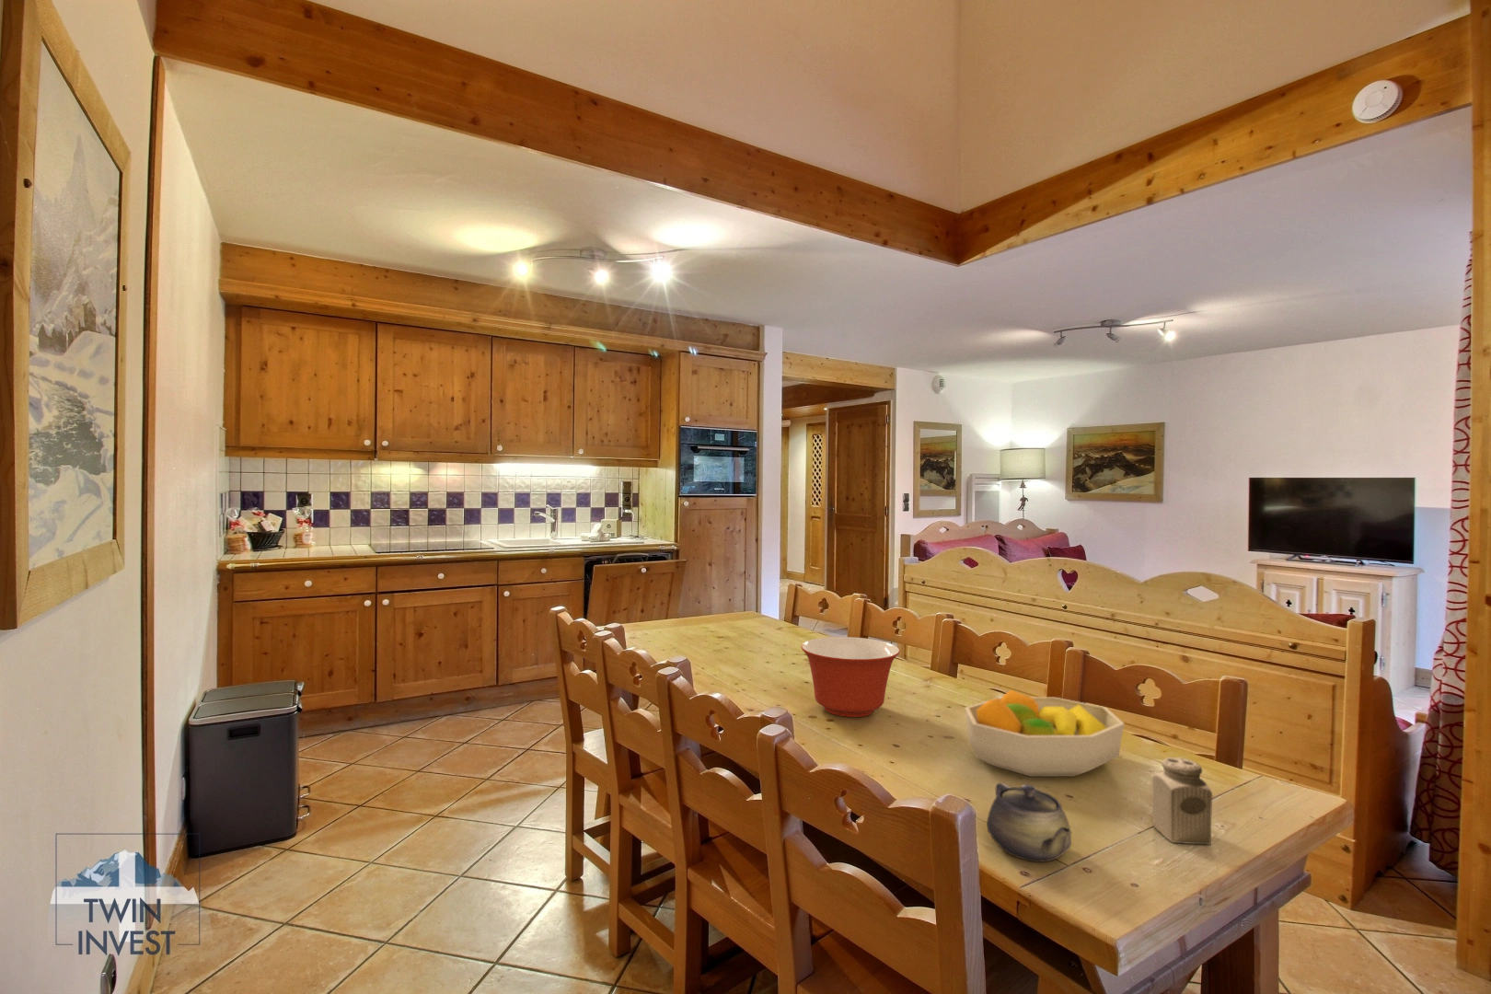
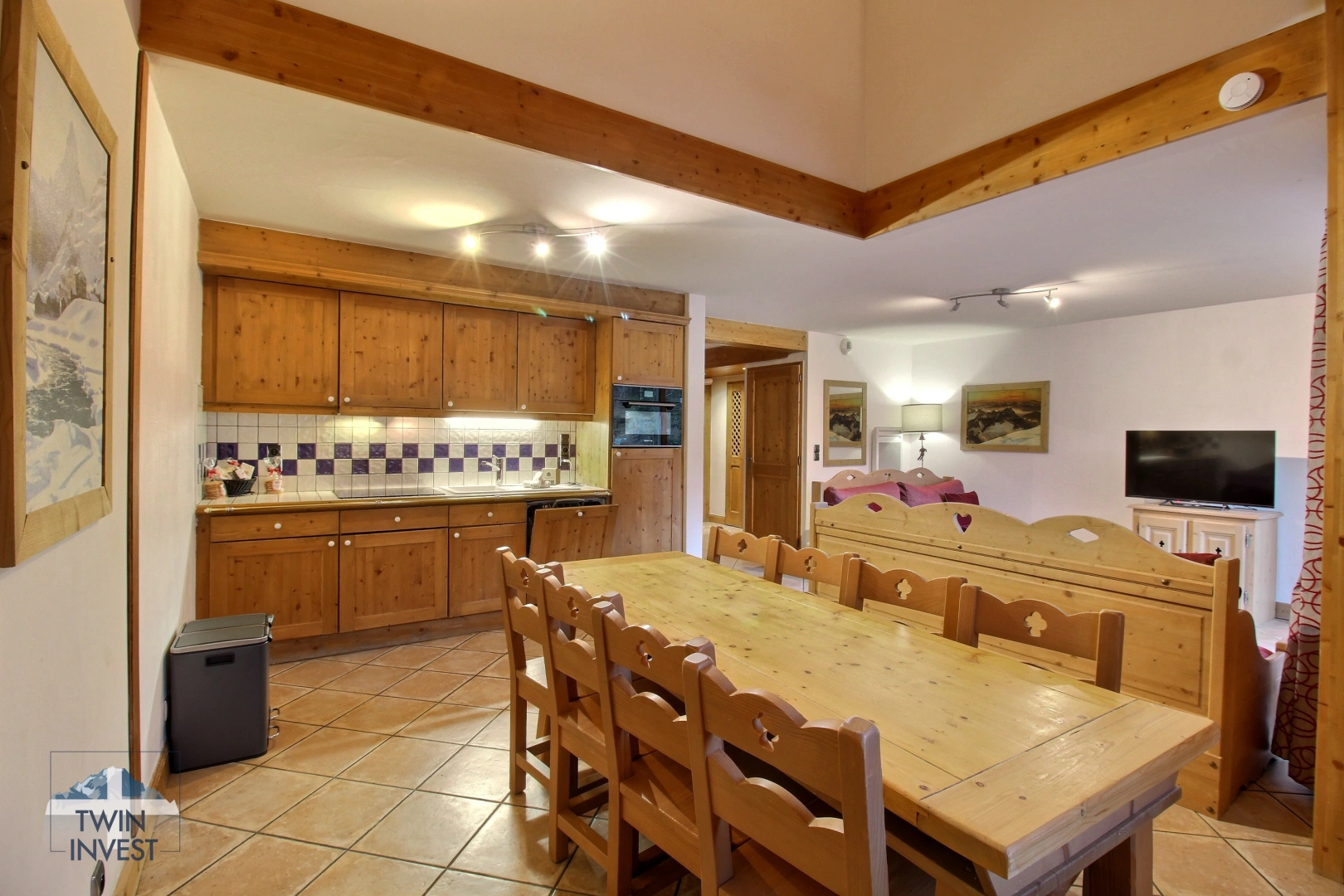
- fruit bowl (1042, 727)
- salt shaker (1180, 797)
- teapot (1031, 819)
- mixing bowl (849, 678)
